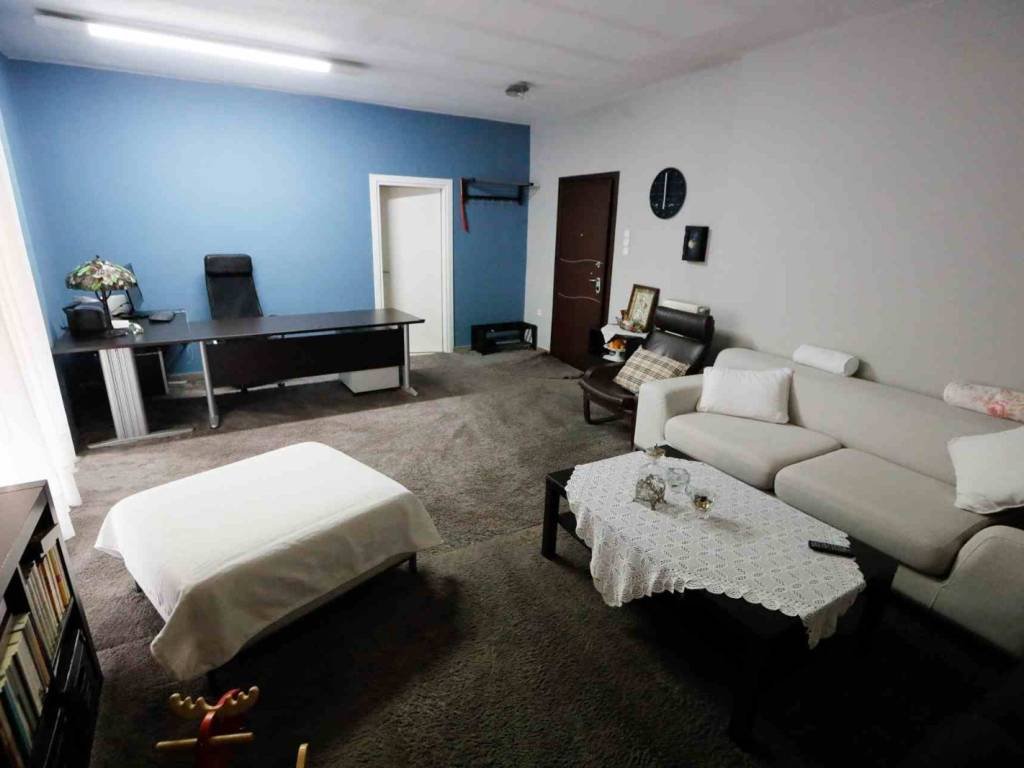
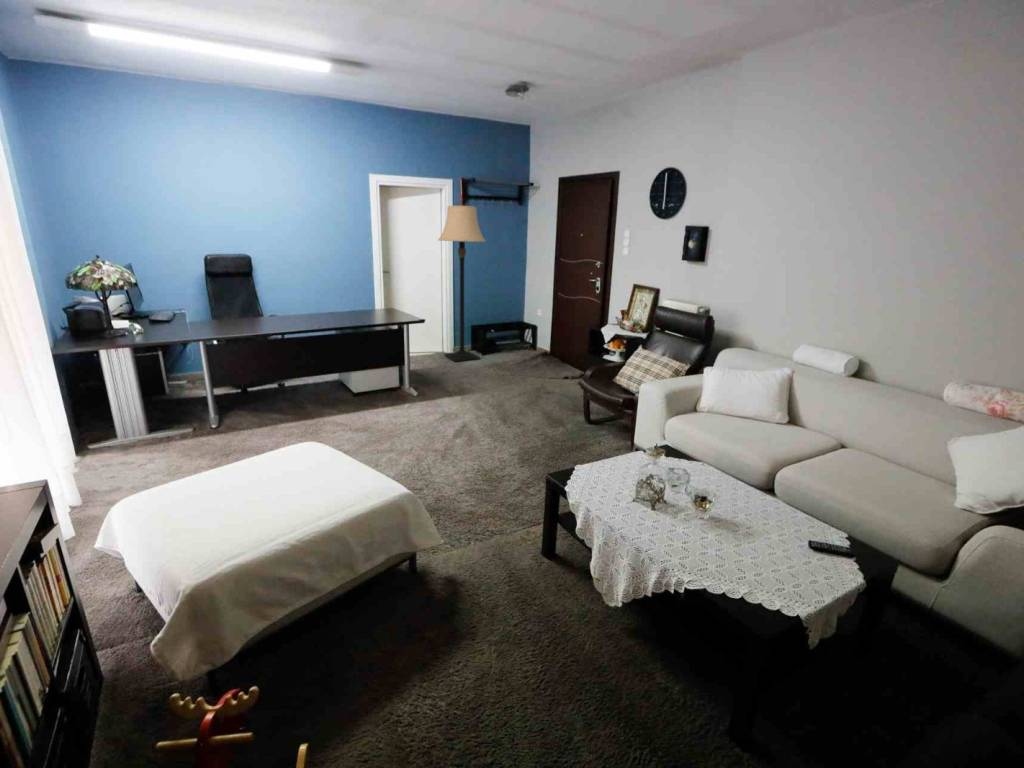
+ lamp (462, 285)
